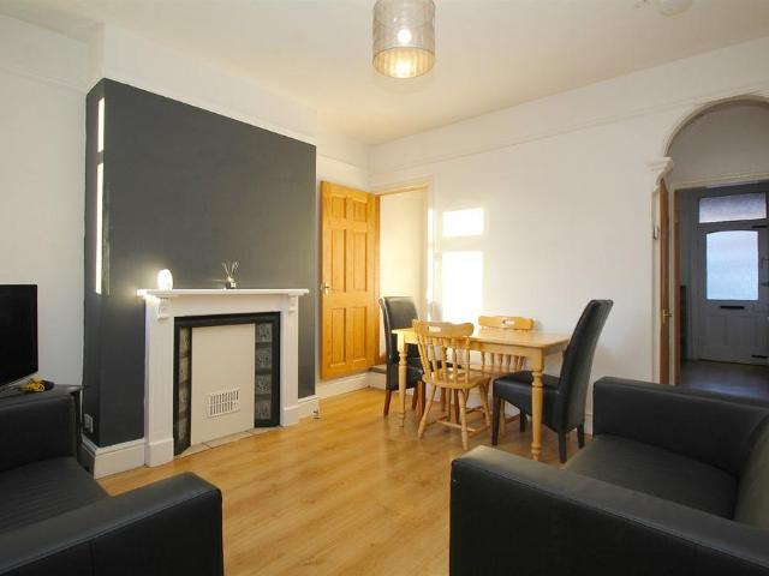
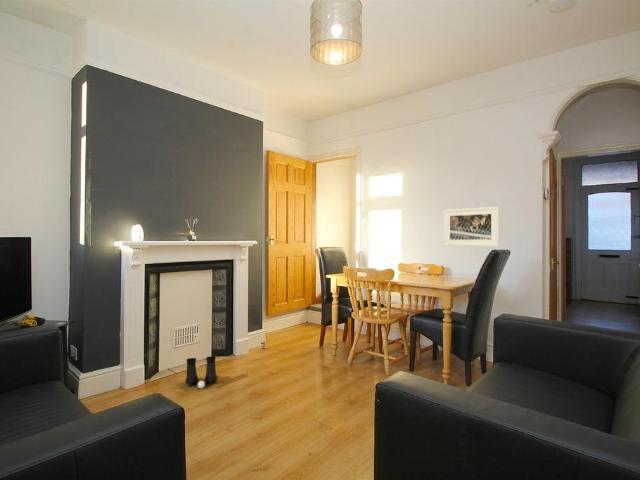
+ boots (206, 368)
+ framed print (470, 227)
